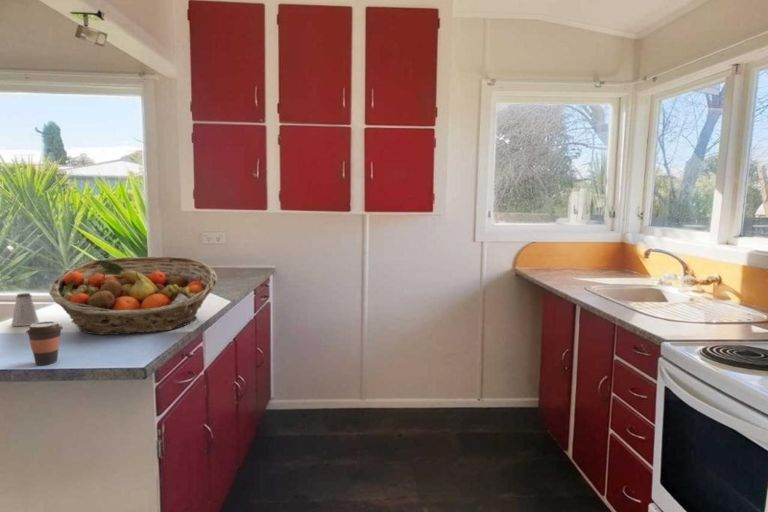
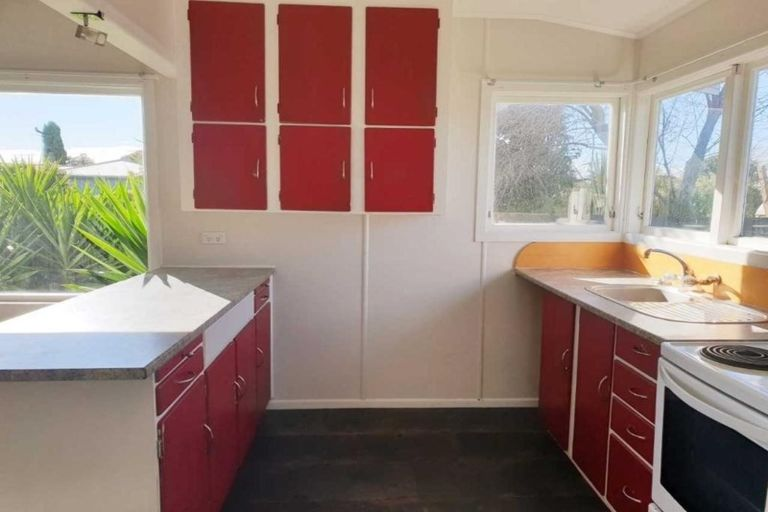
- fruit basket (139, 292)
- saltshaker (24, 308)
- coffee cup (45, 343)
